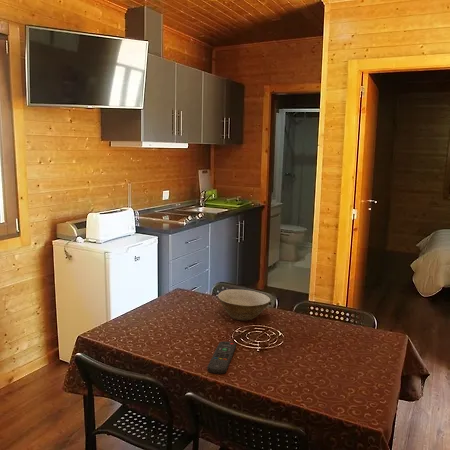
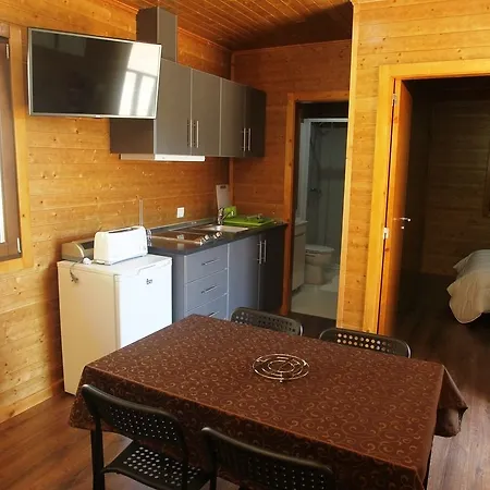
- bowl (243, 306)
- remote control (222, 356)
